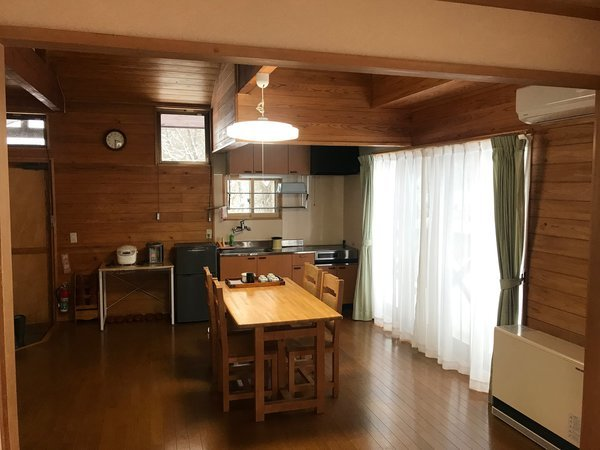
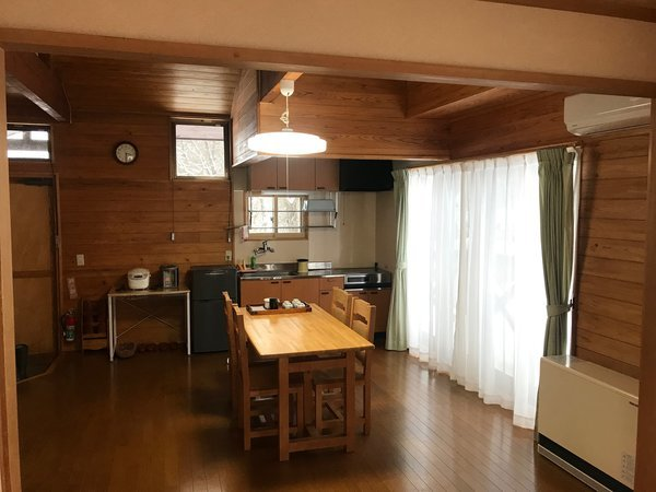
+ basket (125, 348)
